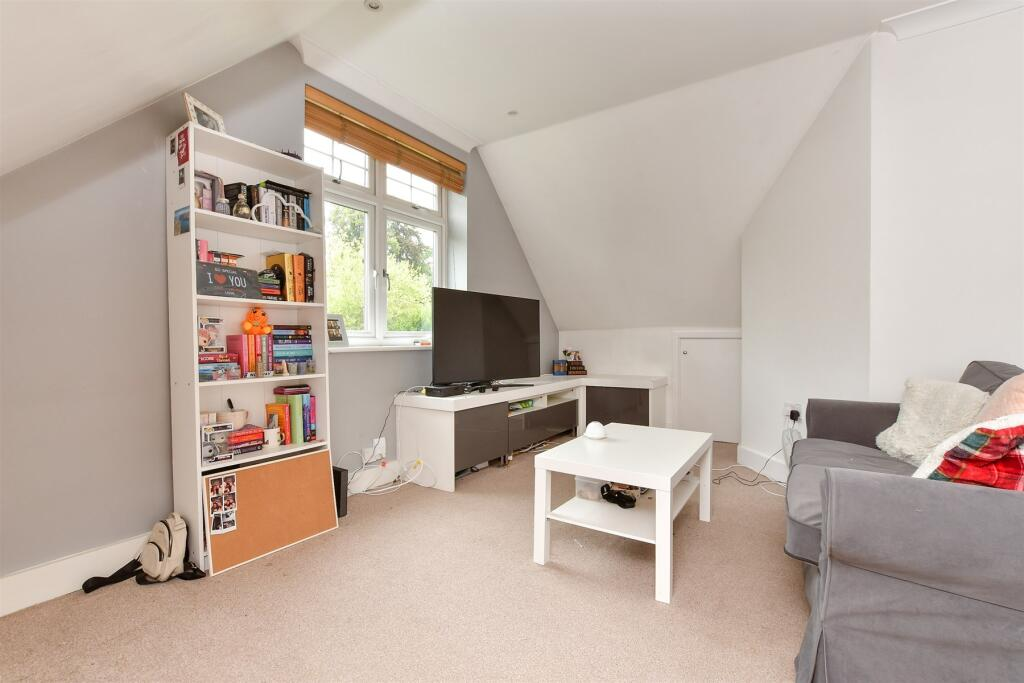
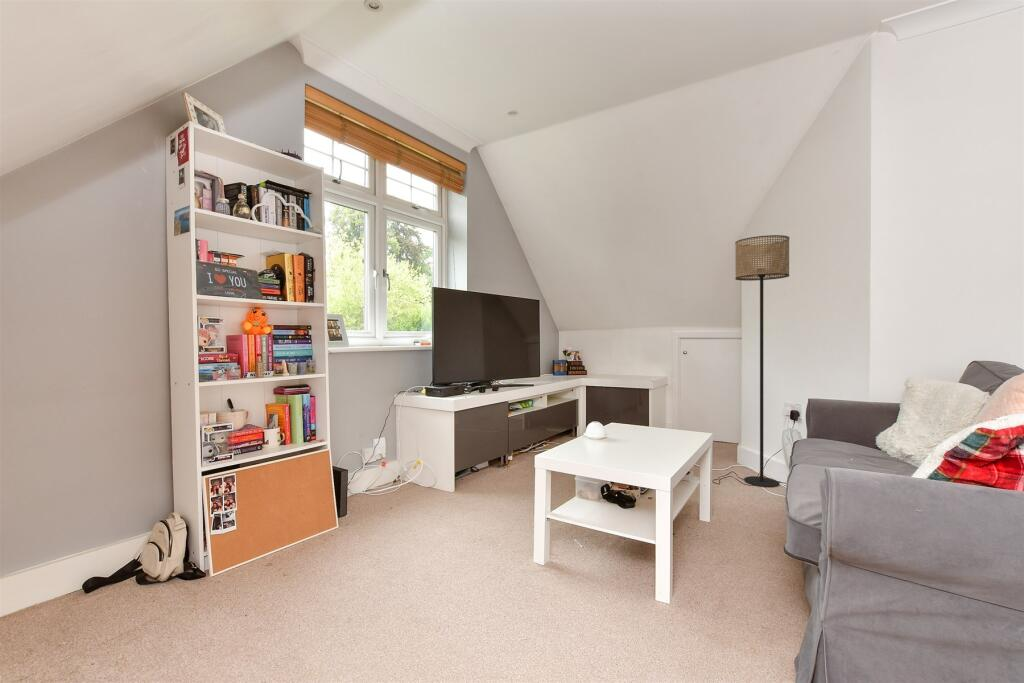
+ floor lamp (761, 361)
